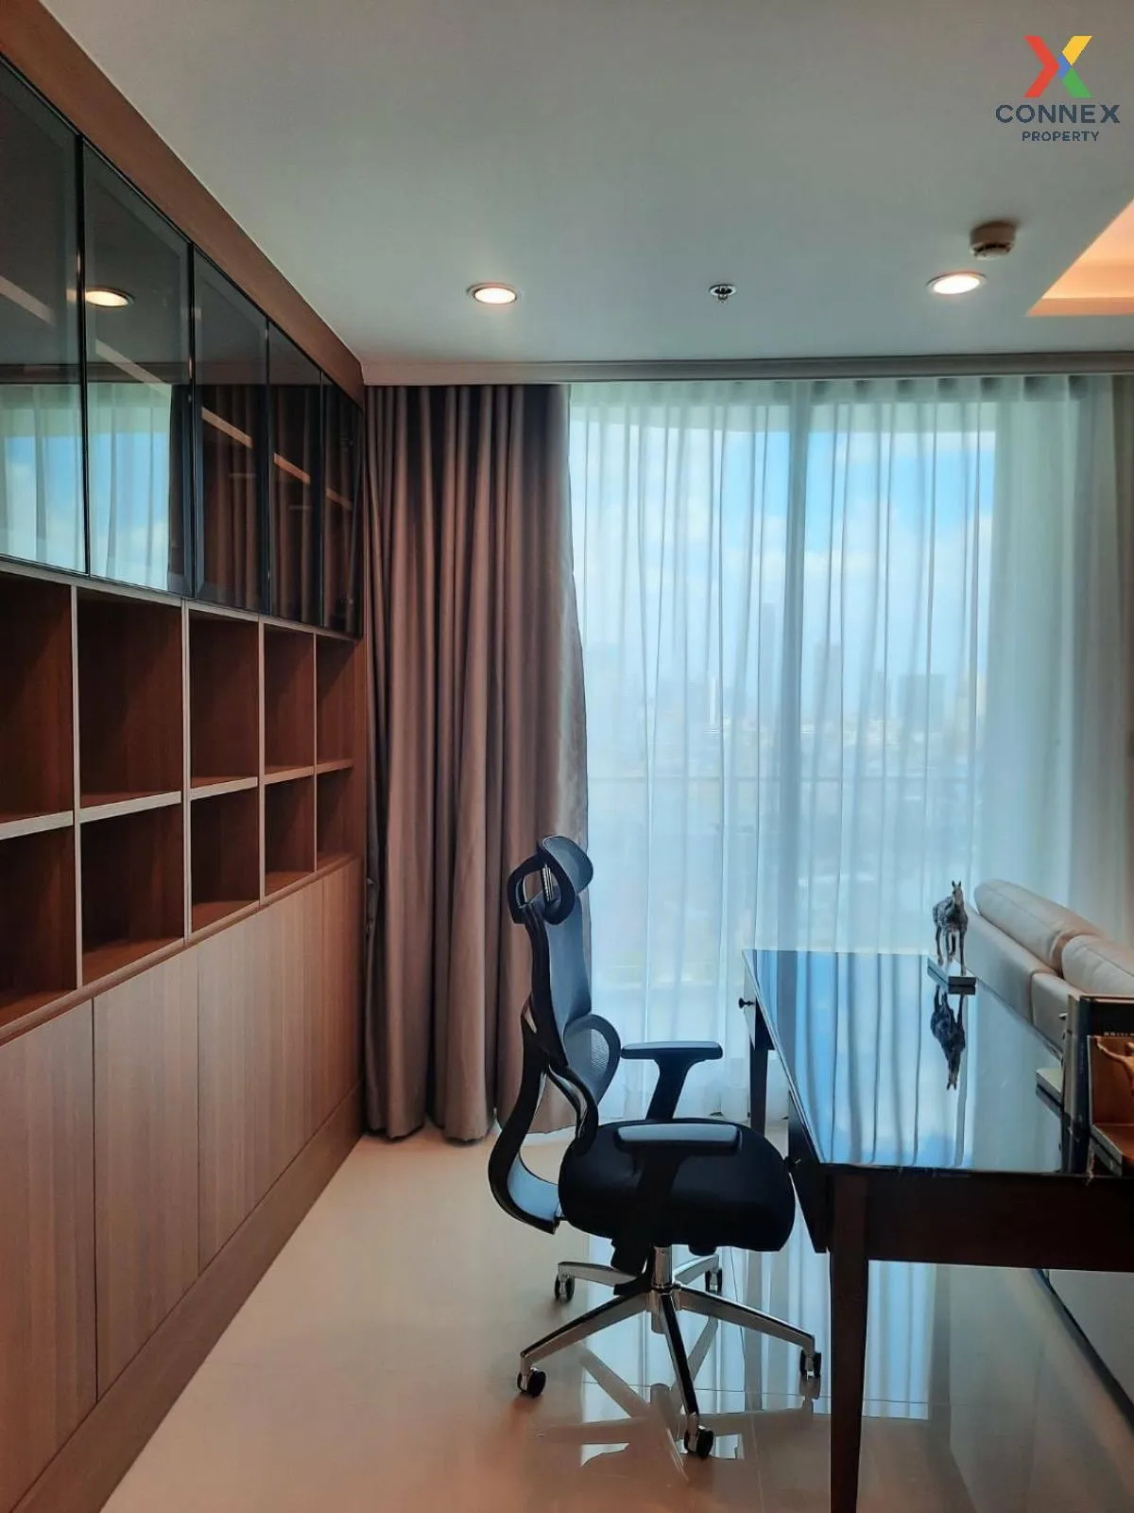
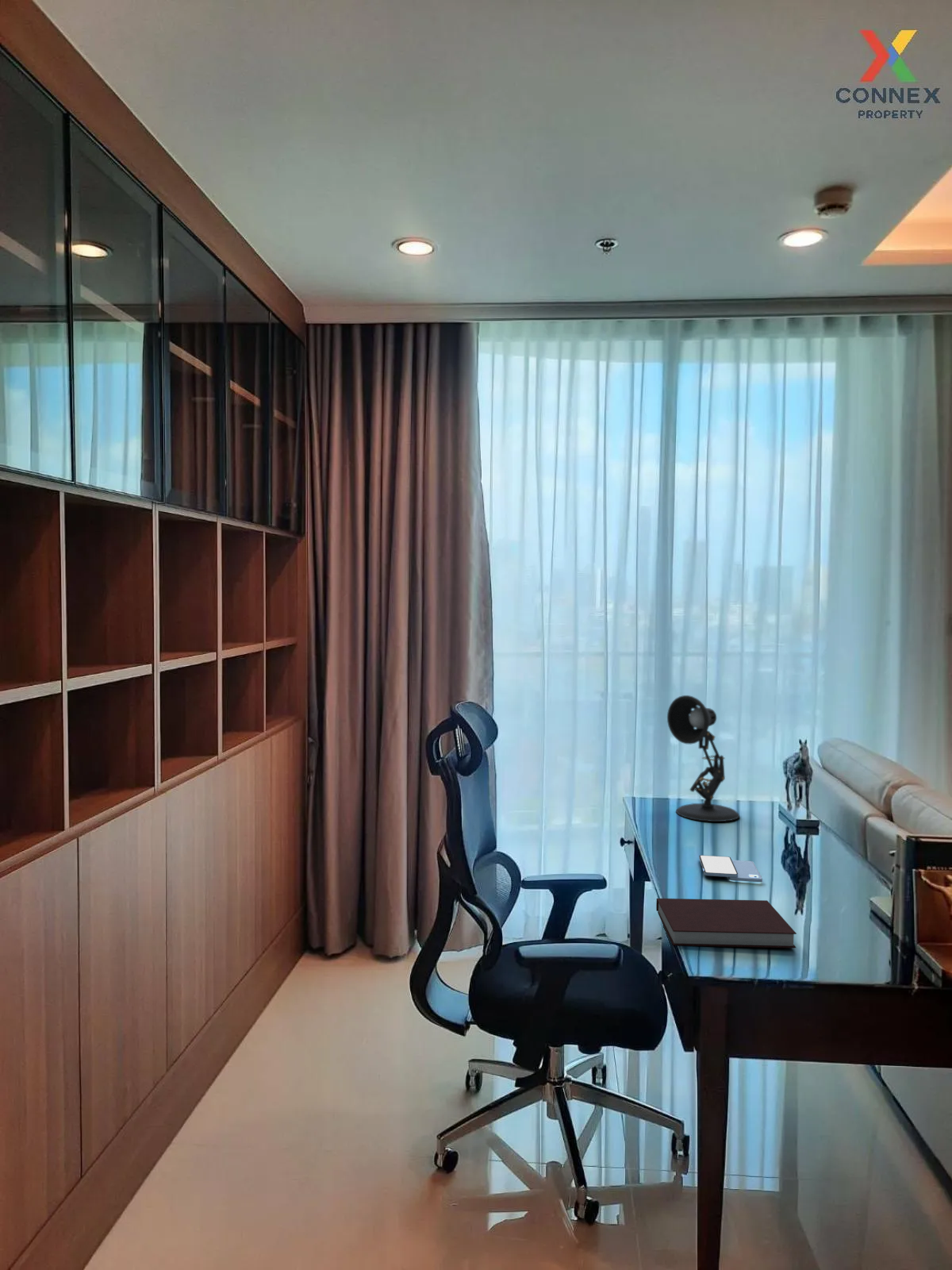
+ desk lamp (706, 753)
+ notebook (722, 922)
+ smartphone (729, 868)
